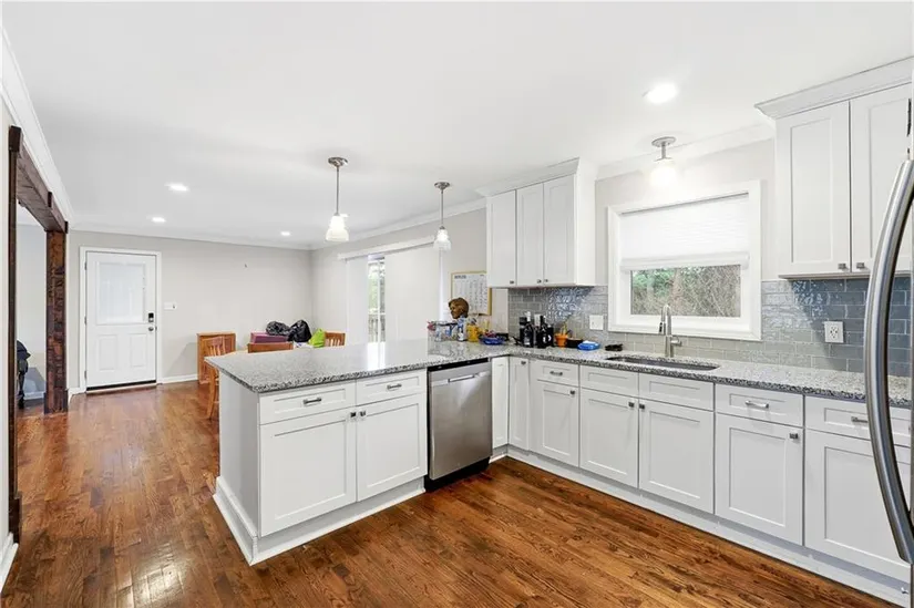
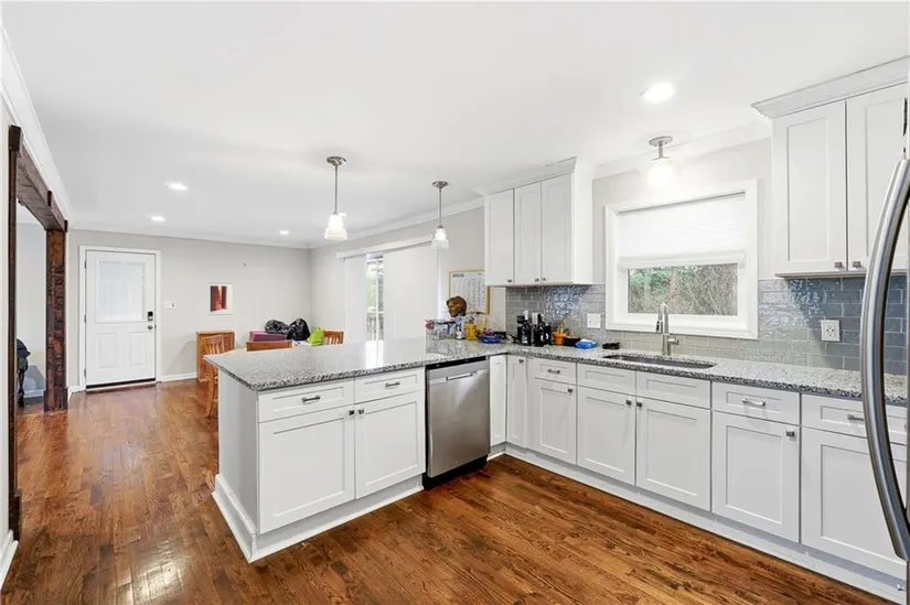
+ wall art (221, 299)
